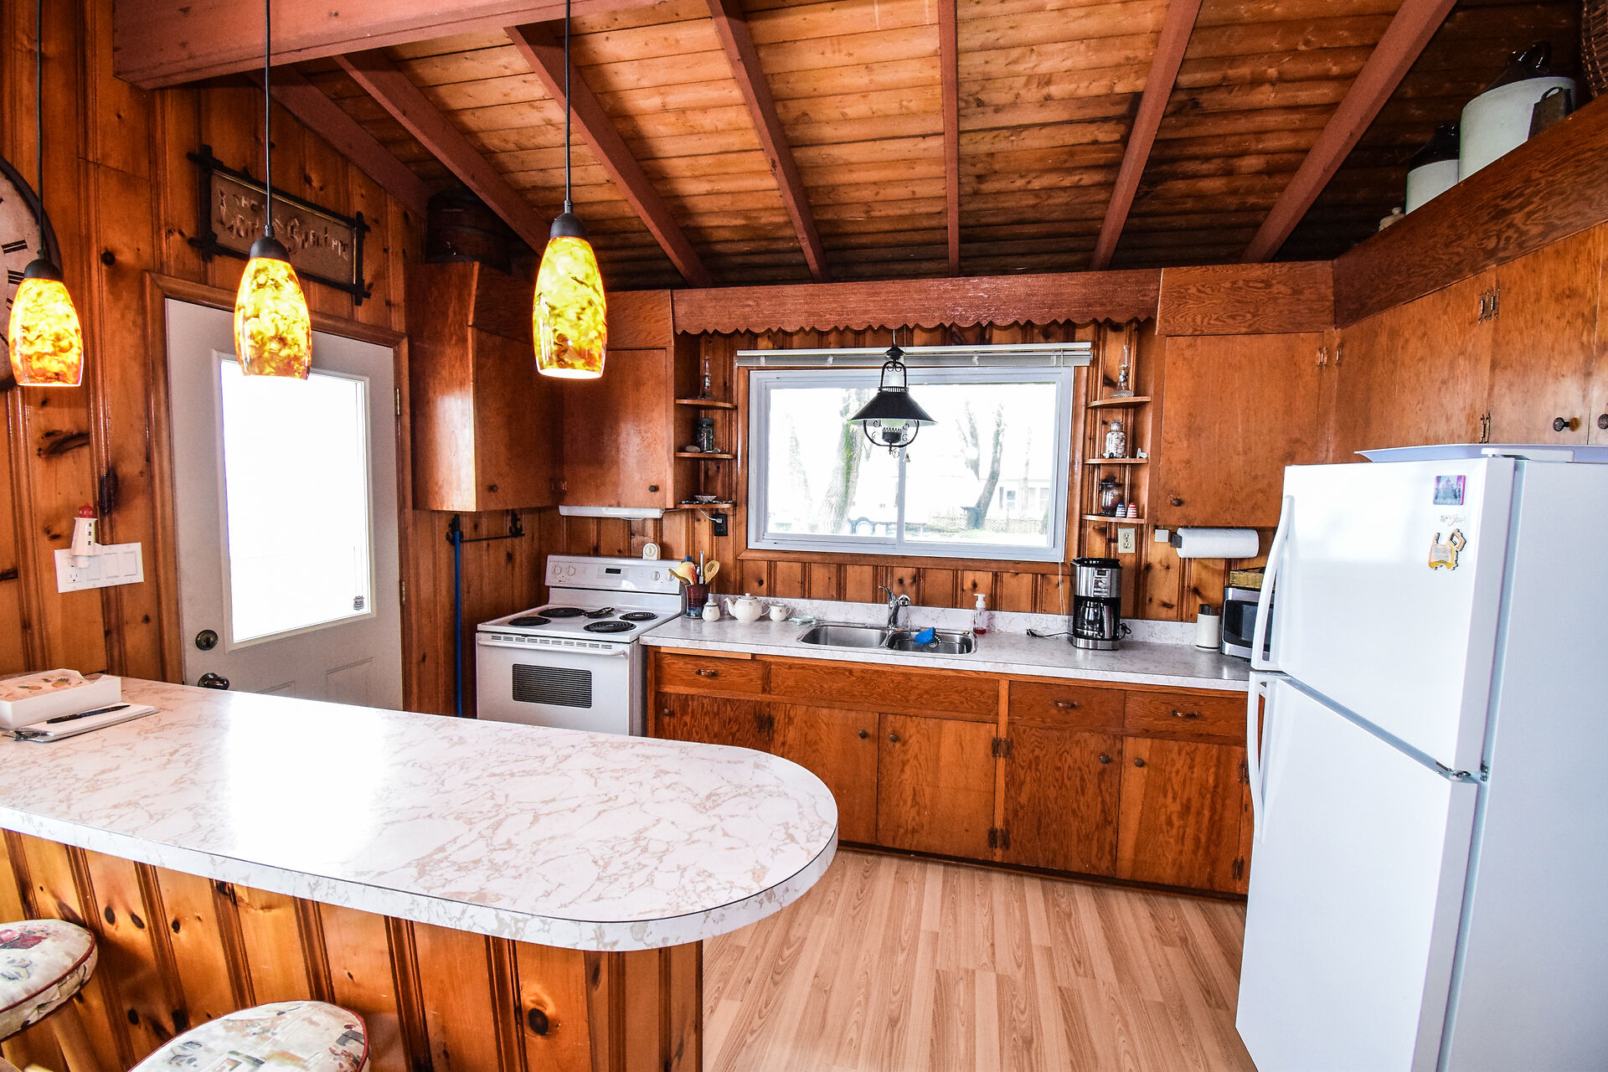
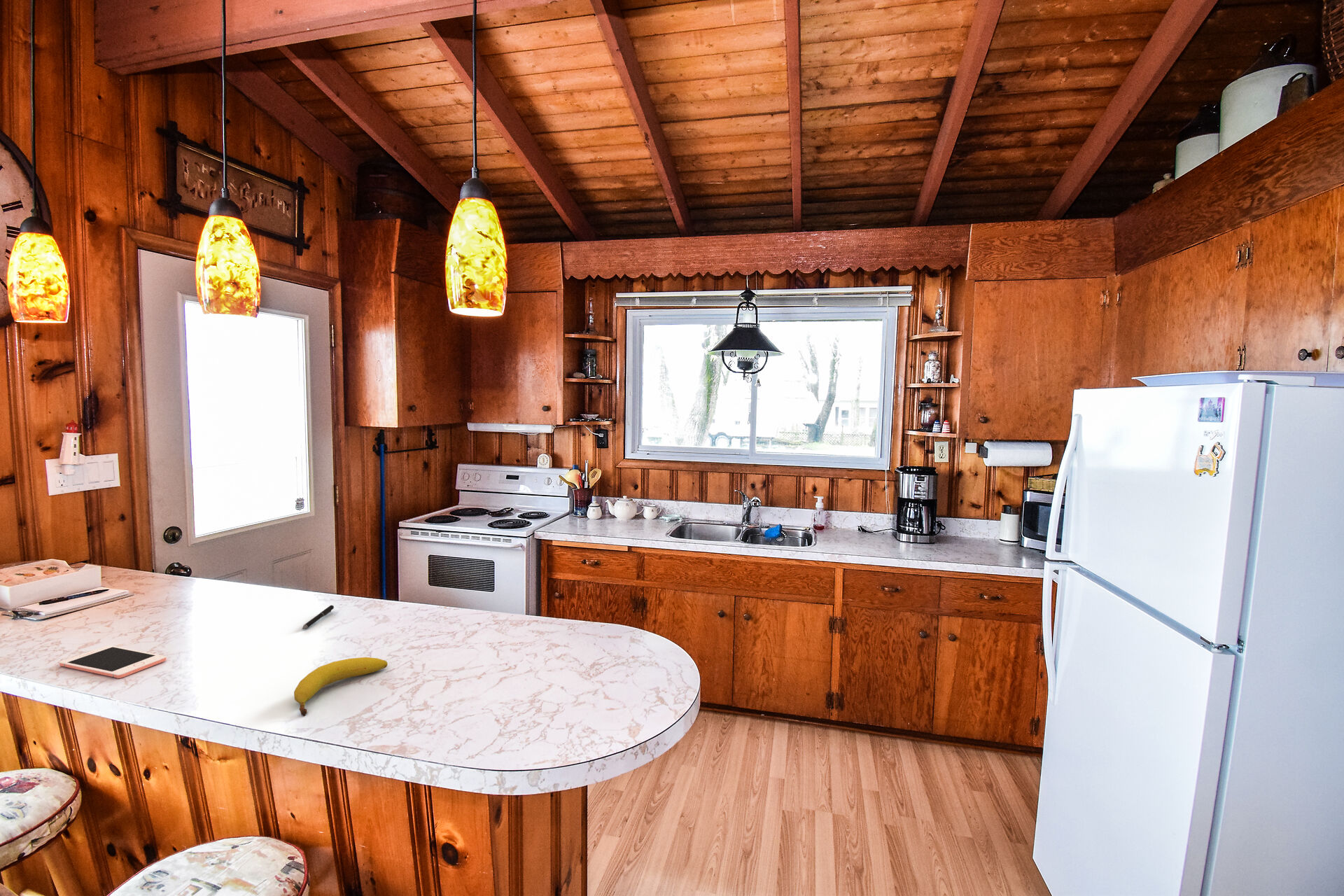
+ fruit (337, 676)
+ pen (318, 617)
+ cell phone (113, 661)
